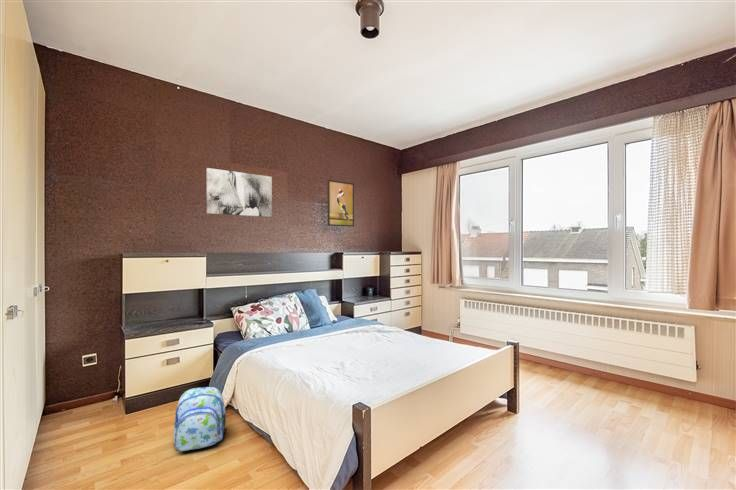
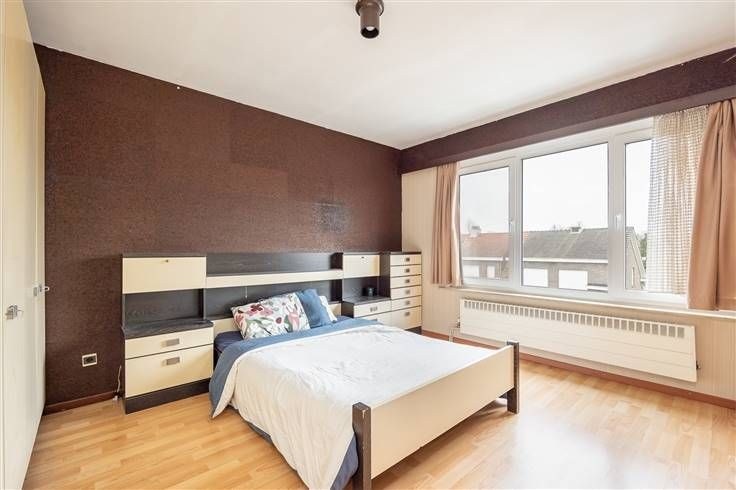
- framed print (341, 203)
- backpack (200, 418)
- wall art (241, 194)
